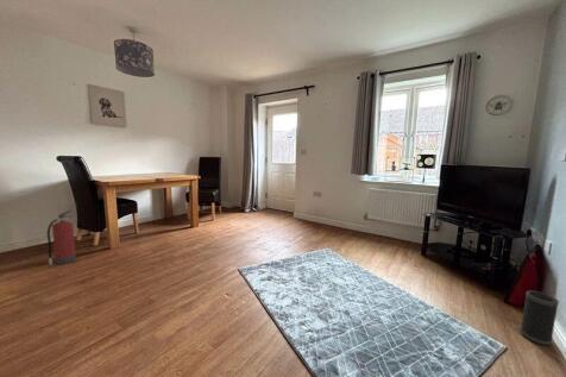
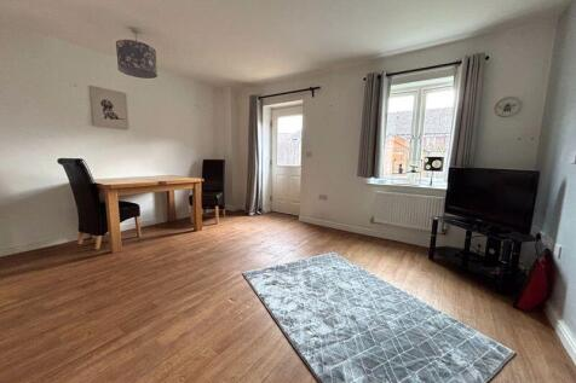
- fire extinguisher (59, 238)
- speaker (537, 316)
